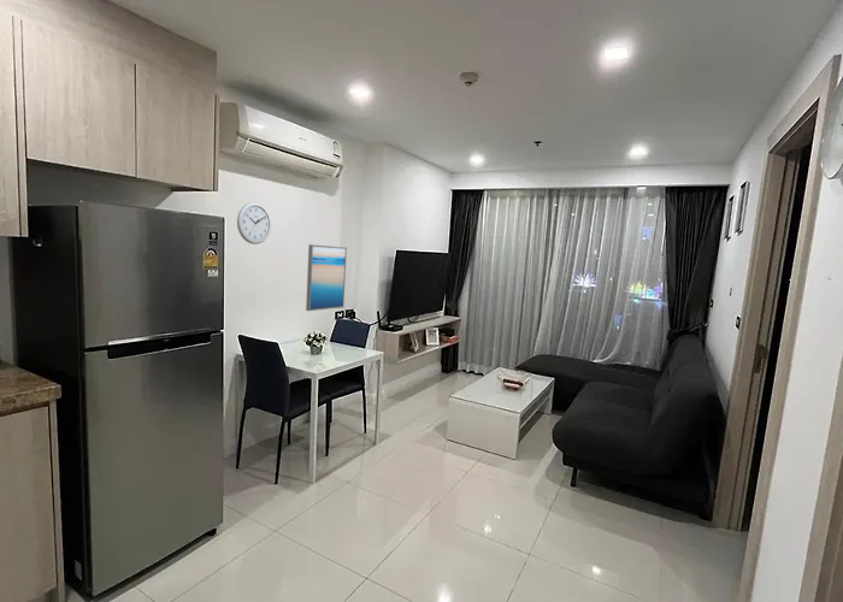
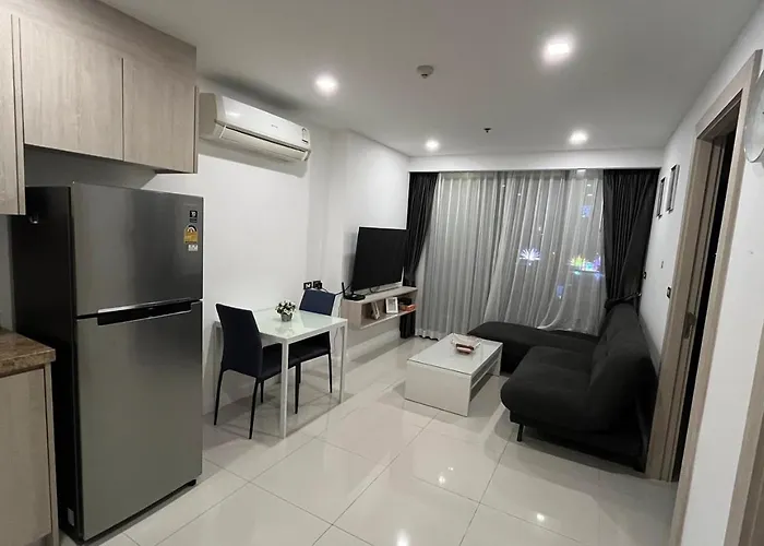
- wall art (326, 277)
- wall clock (255, 223)
